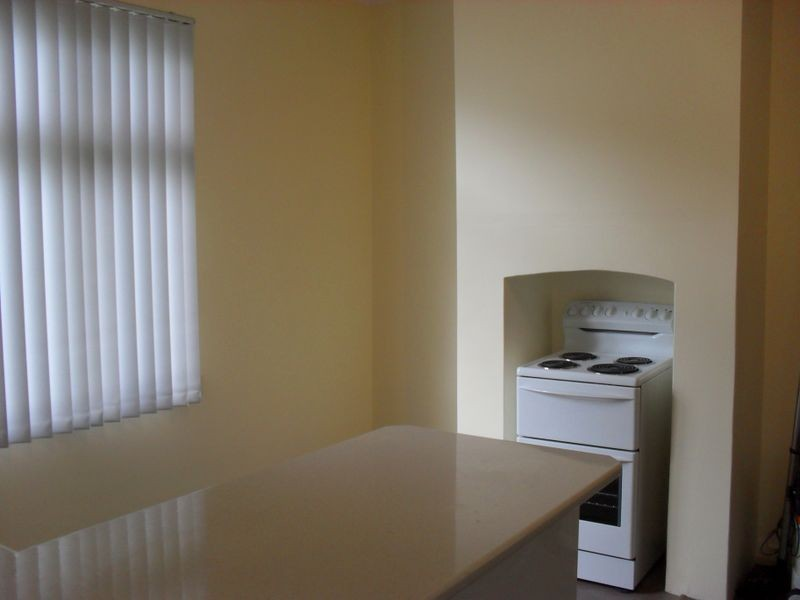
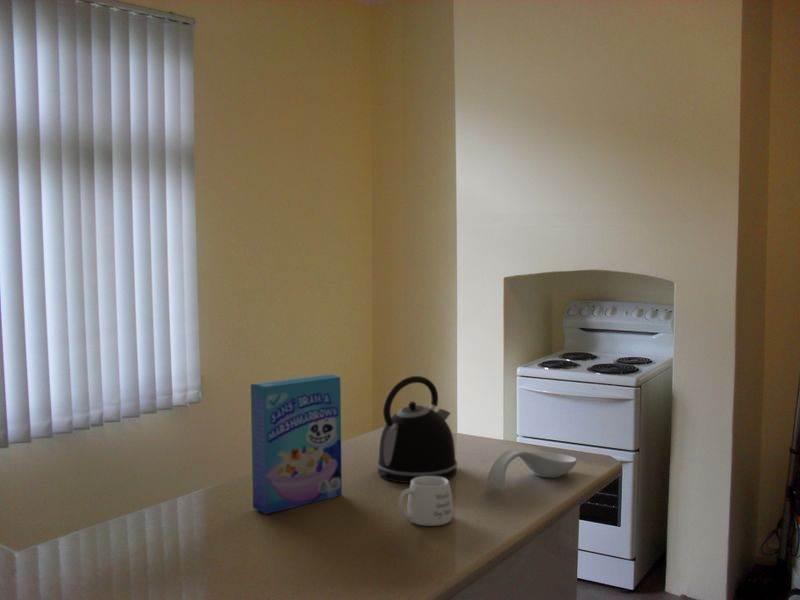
+ kettle (416, 424)
+ cereal box (297, 440)
+ spoon rest (532, 462)
+ mug (423, 502)
